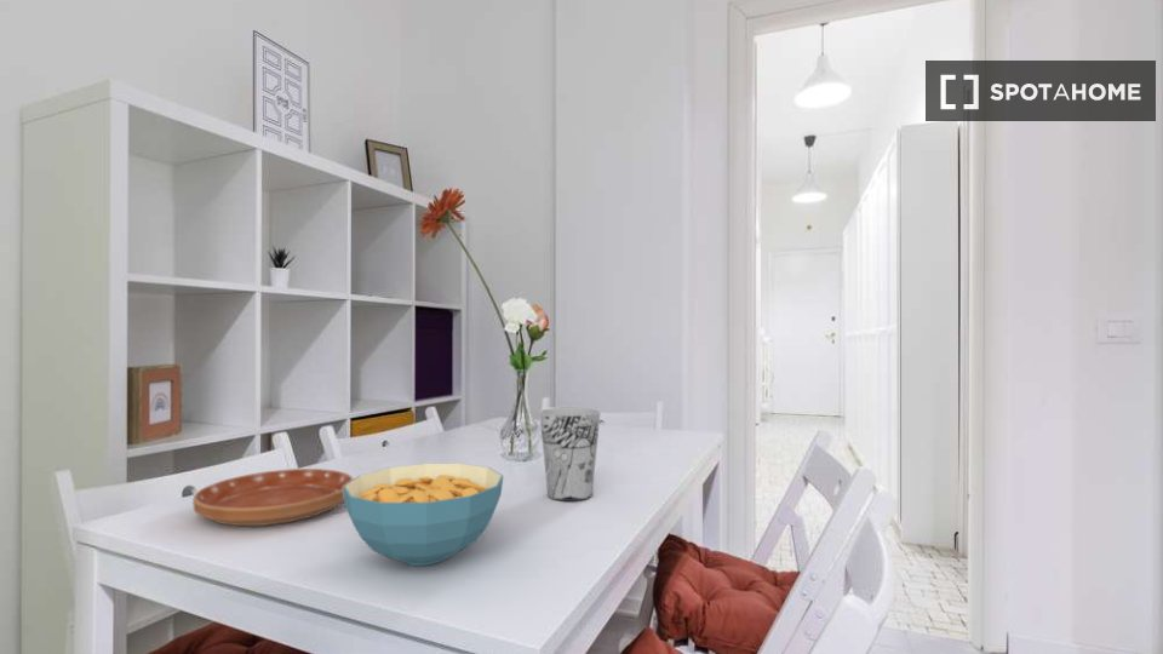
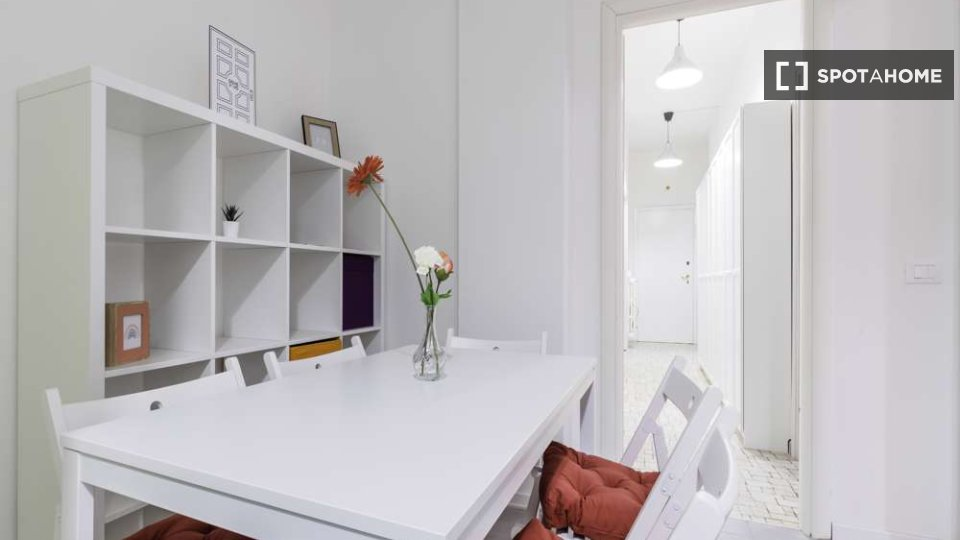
- cup (569, 453)
- saucer (277, 495)
- cereal bowl (425, 518)
